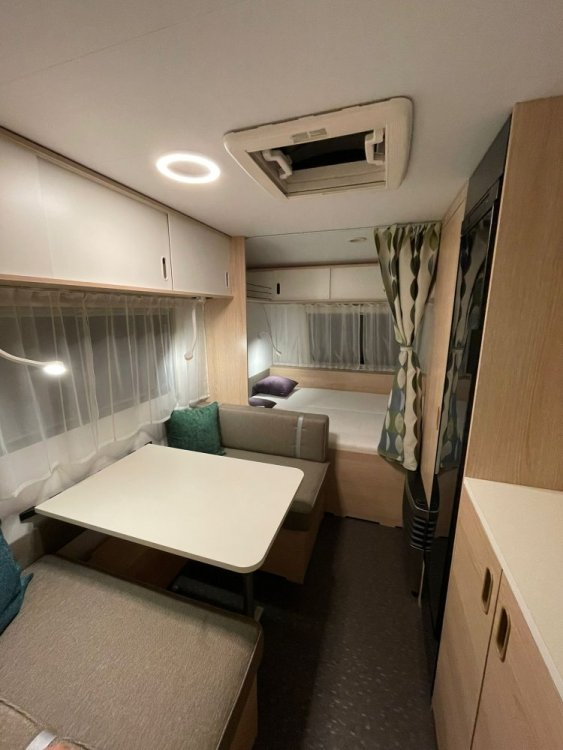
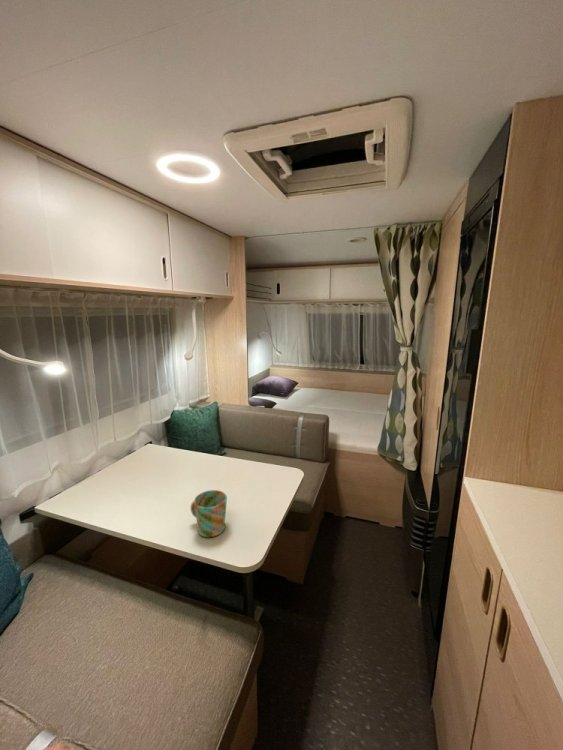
+ mug (207, 512)
